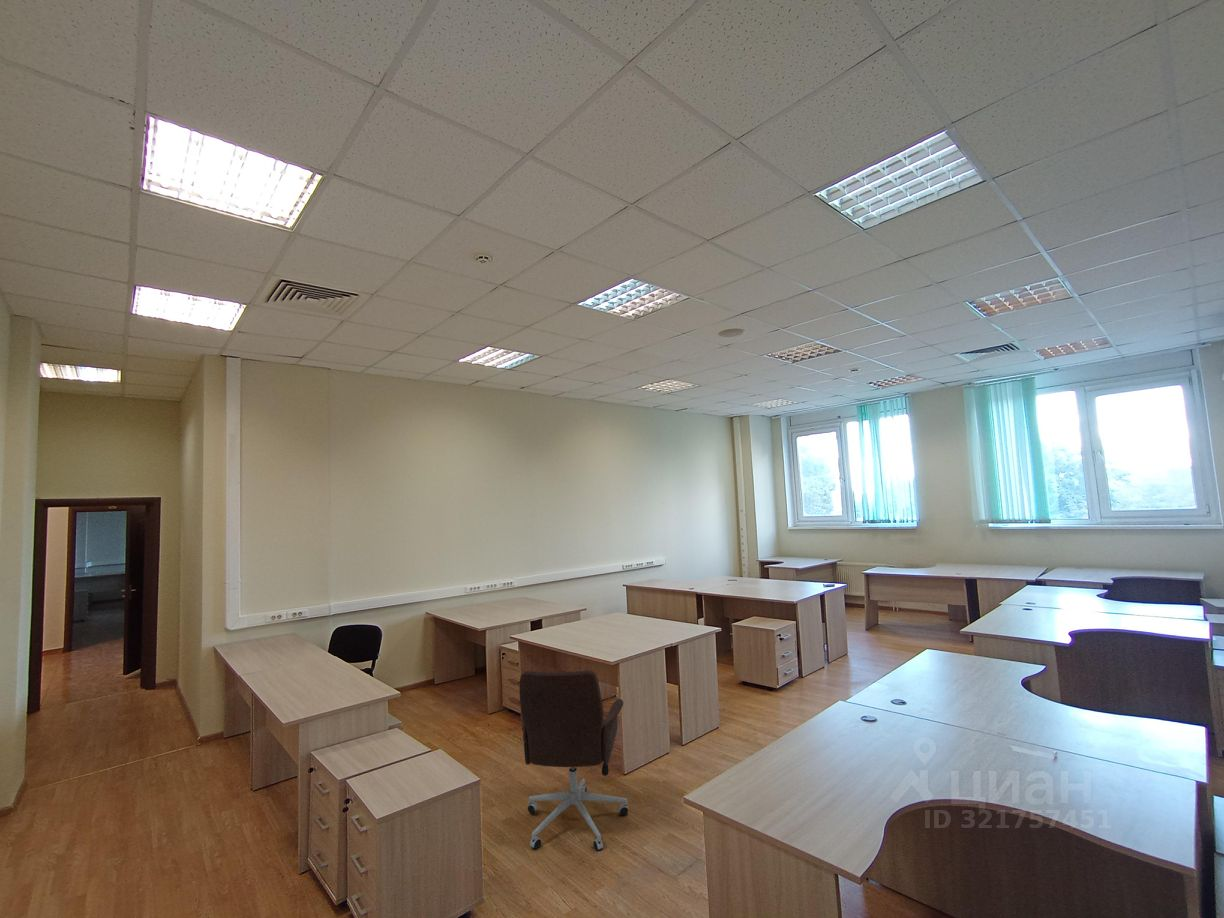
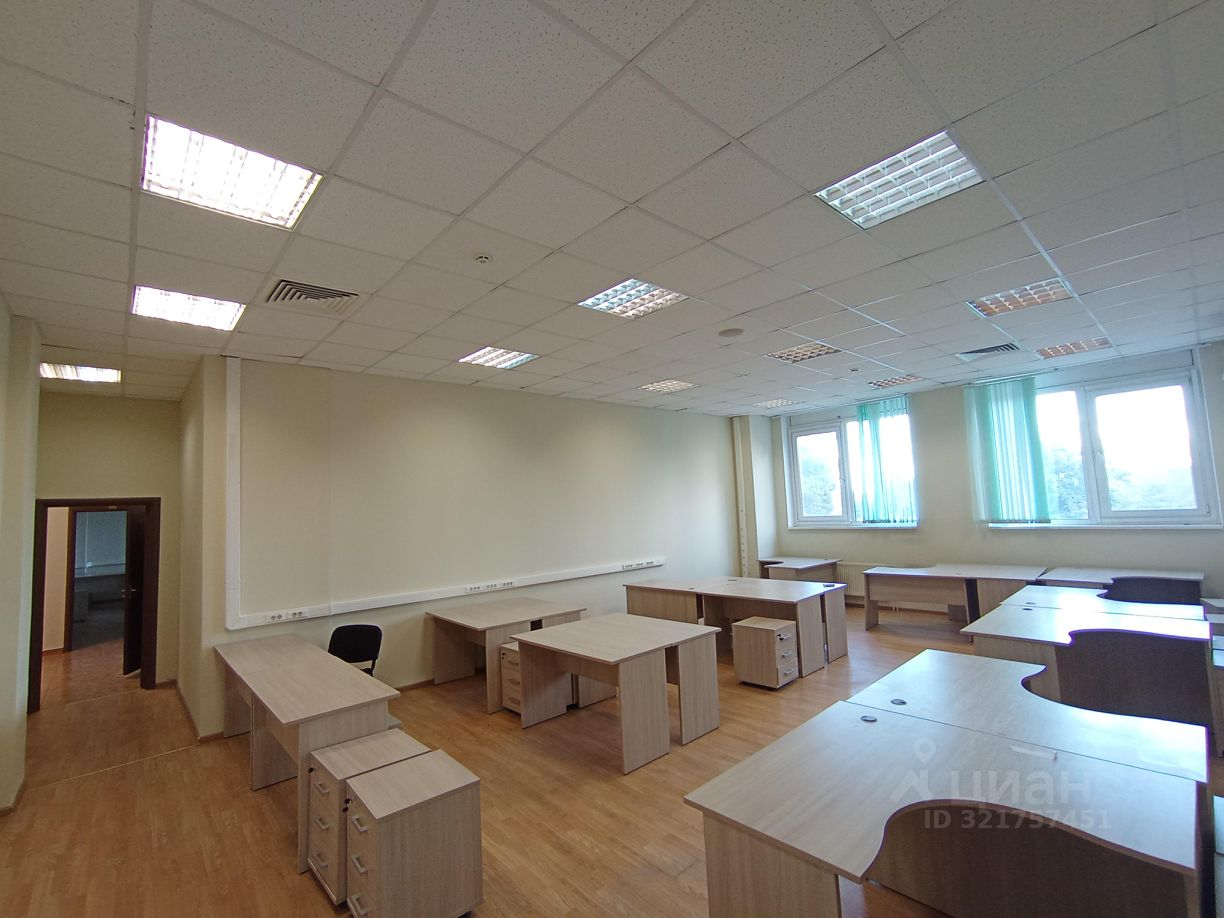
- office chair (571, 738)
